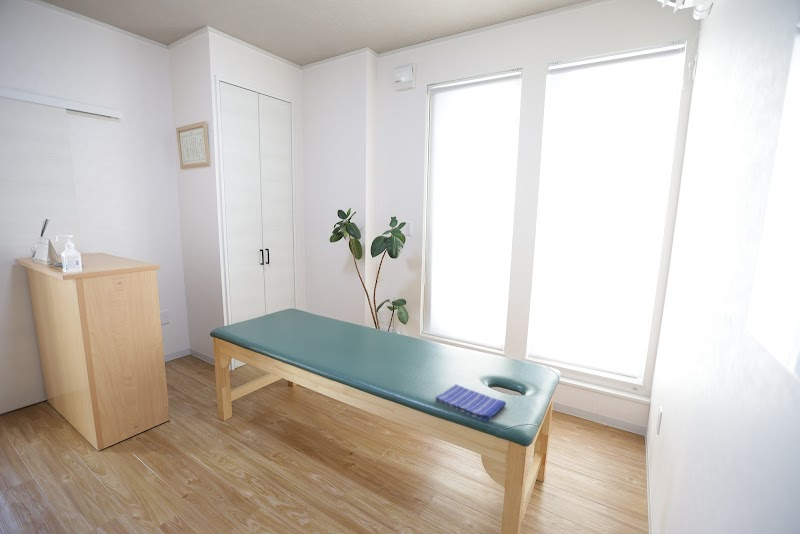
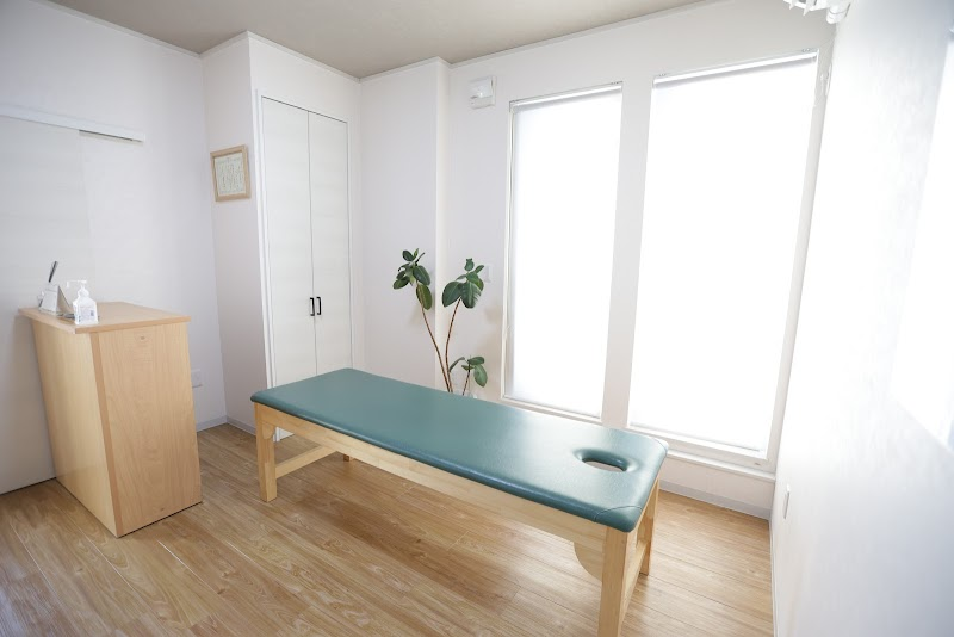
- dish towel (470, 400)
